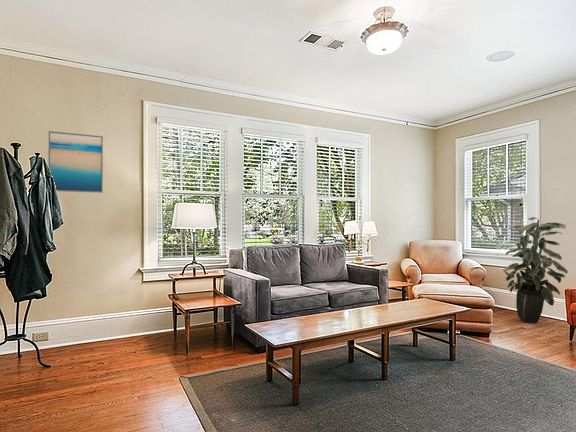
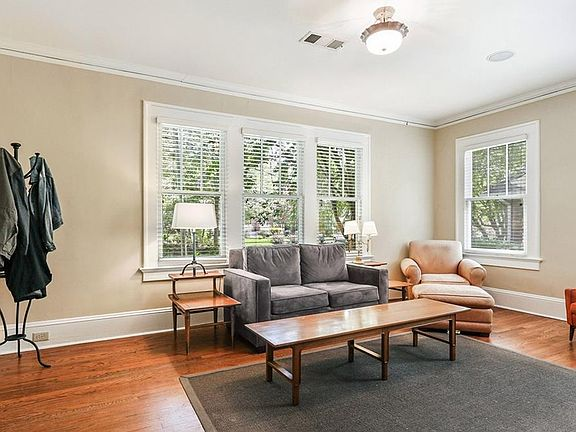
- indoor plant (534, 269)
- wall art (76, 162)
